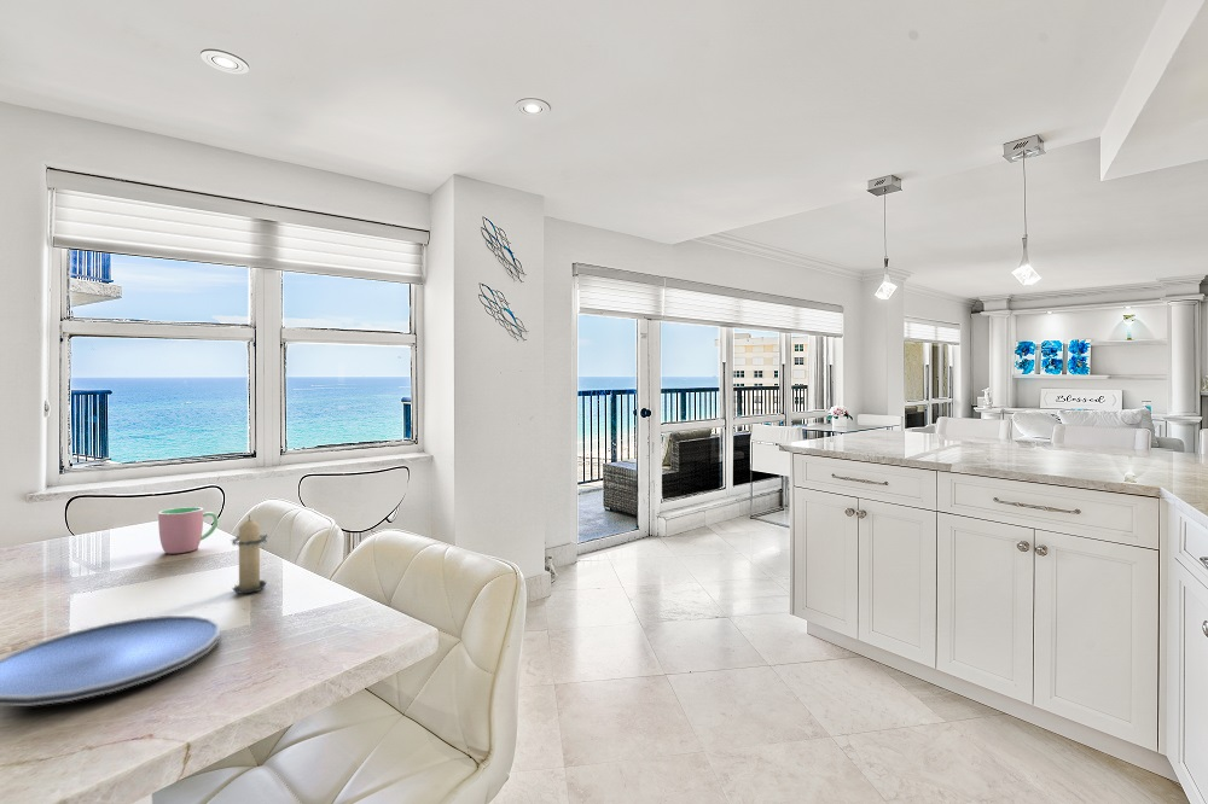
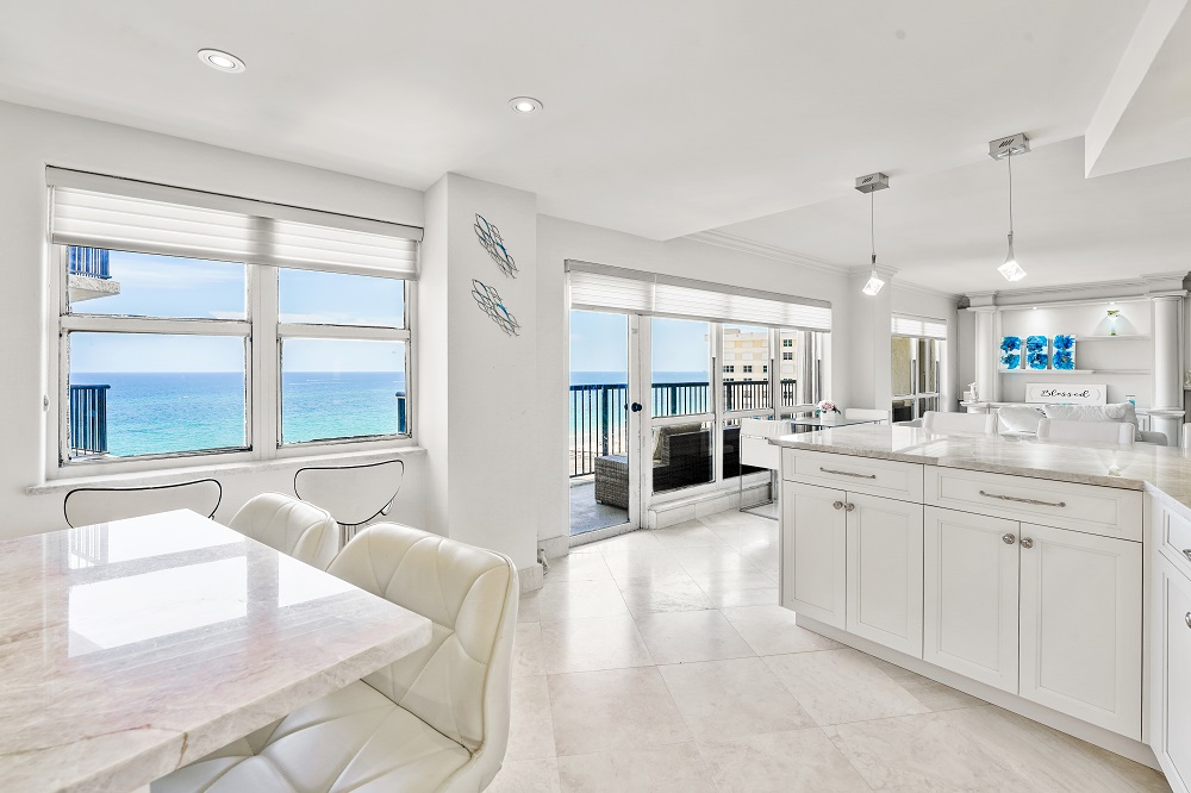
- plate (110, 657)
- cup (188, 529)
- candle (249, 552)
